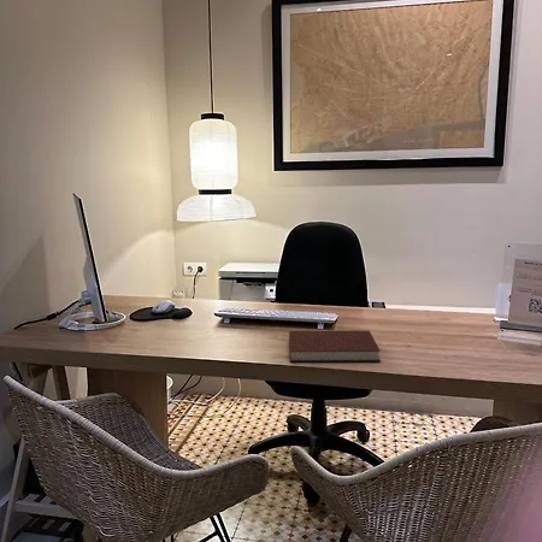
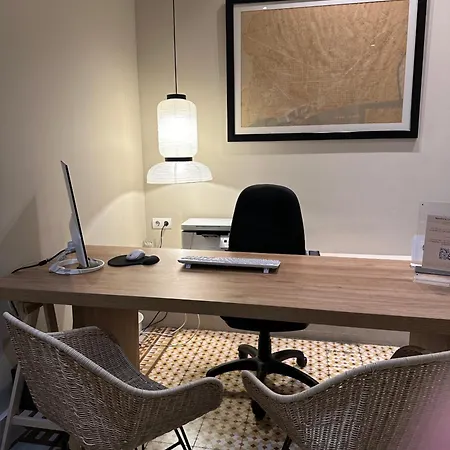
- notebook (331, 344)
